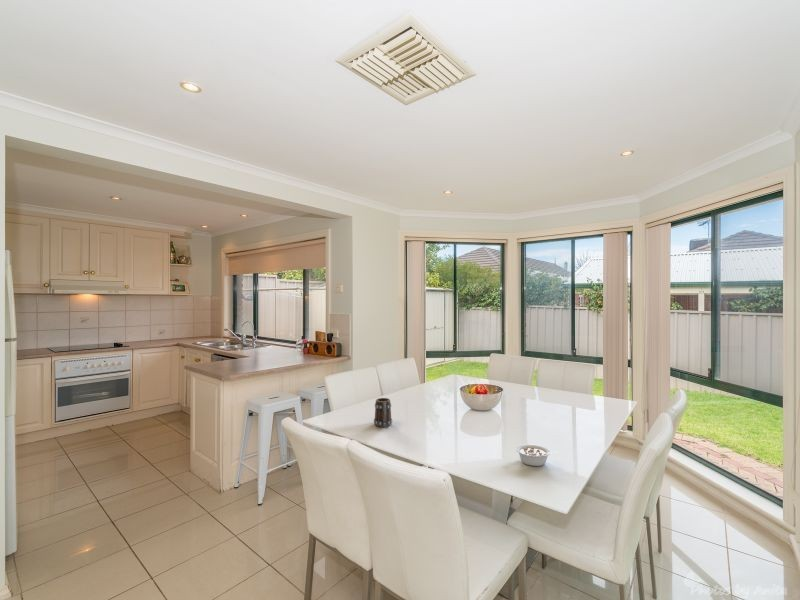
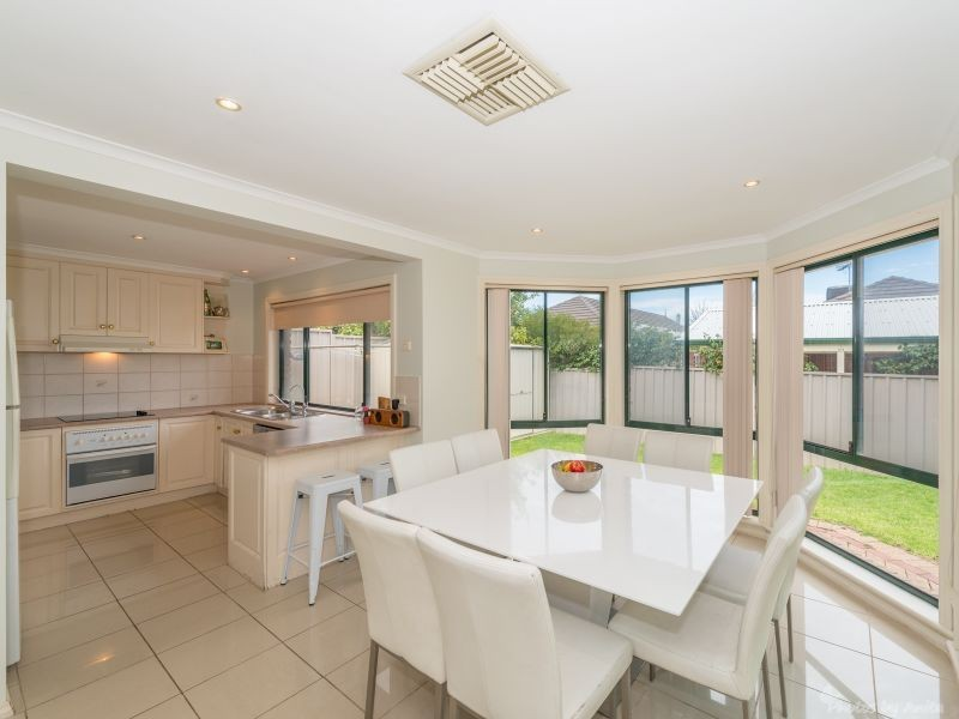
- legume (534, 454)
- mug (383, 413)
